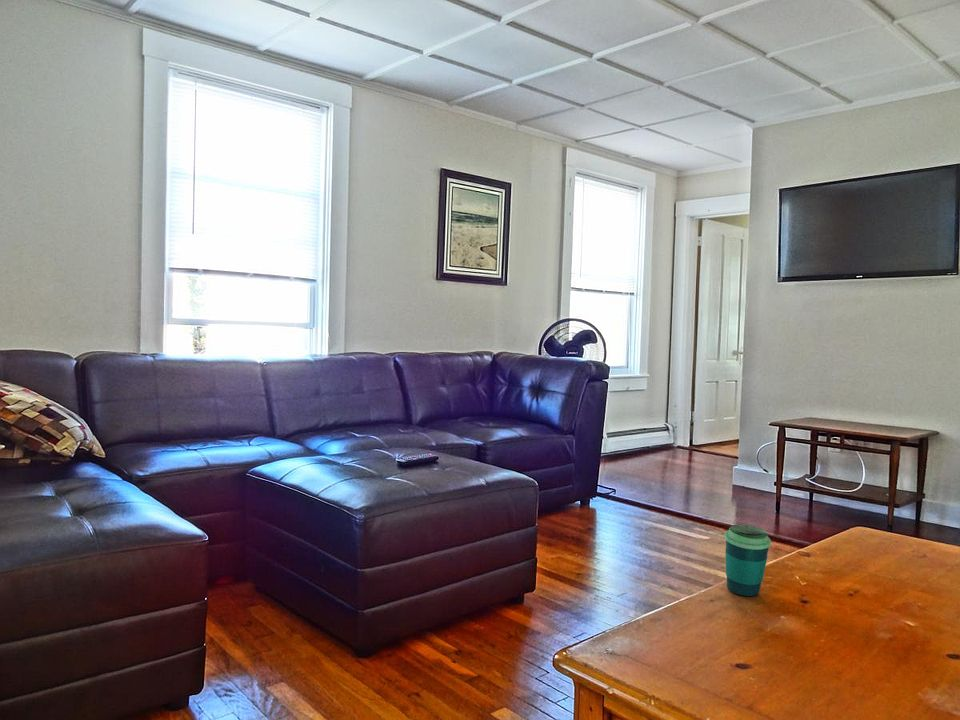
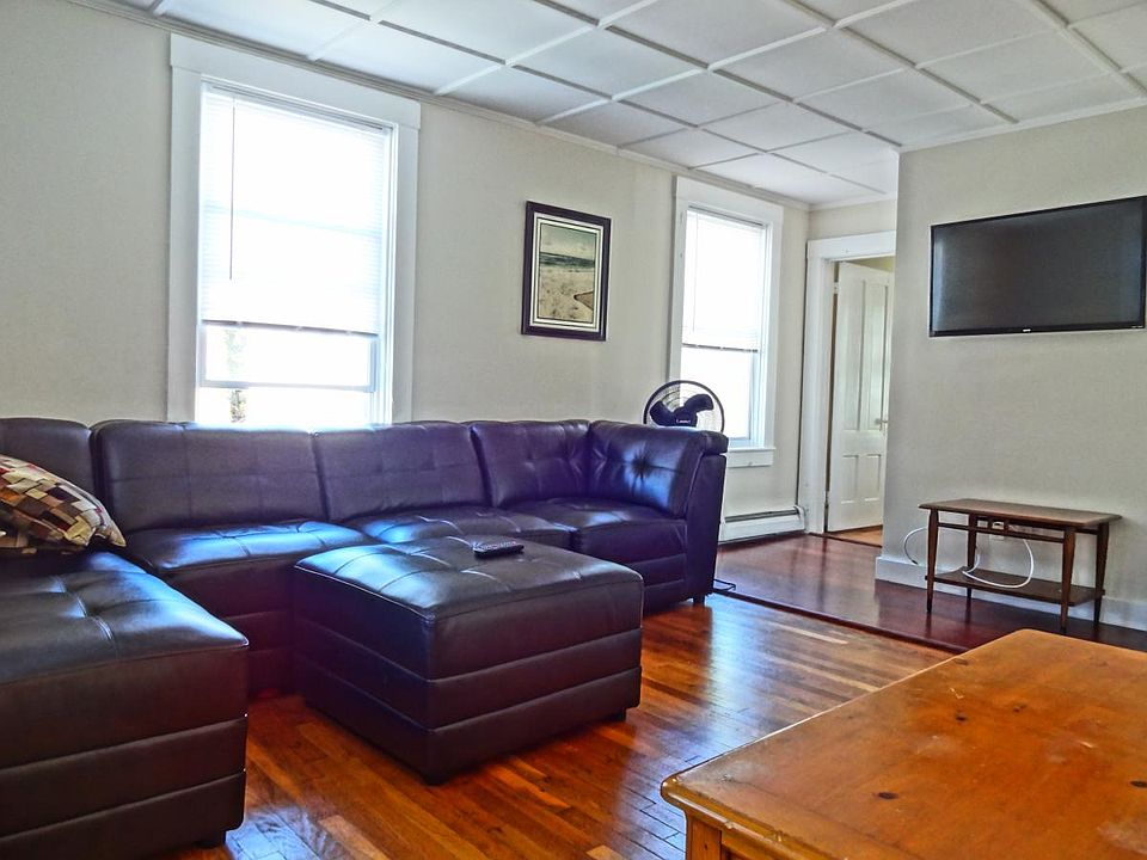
- cup (746, 561)
